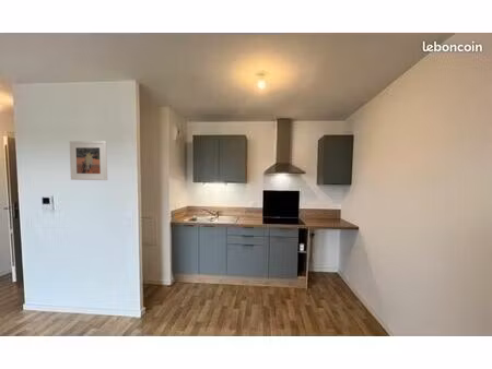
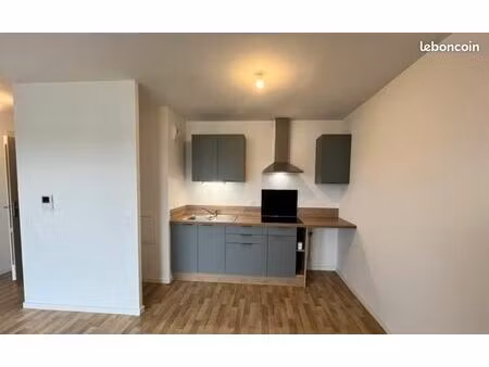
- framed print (87, 160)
